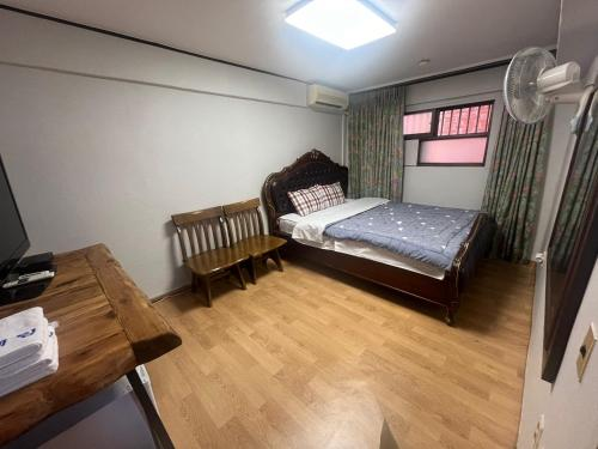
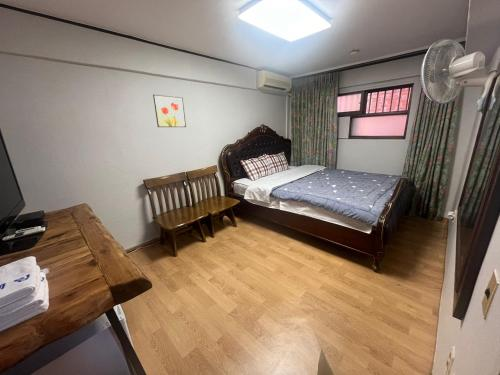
+ wall art (170, 111)
